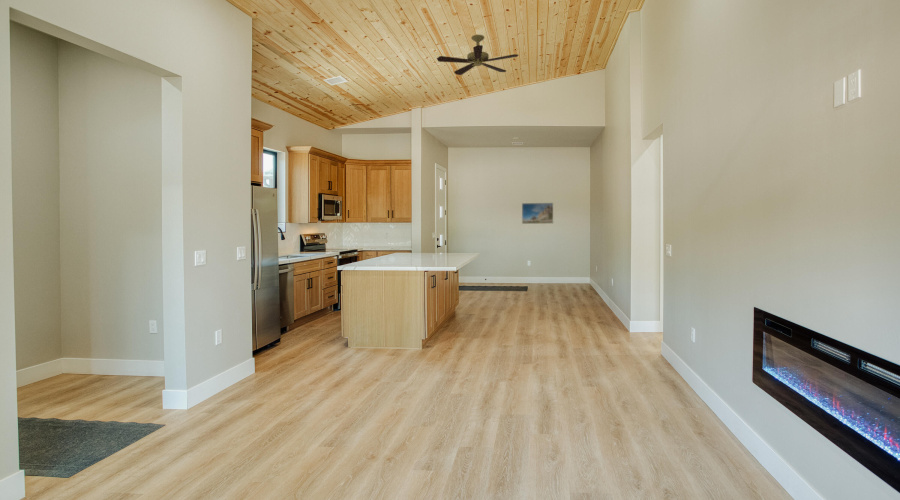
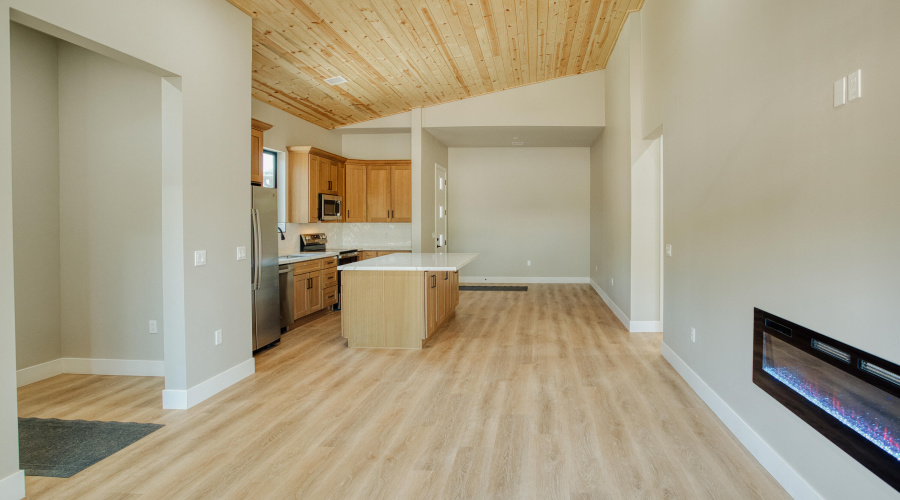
- ceiling fan (477, 49)
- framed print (537, 213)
